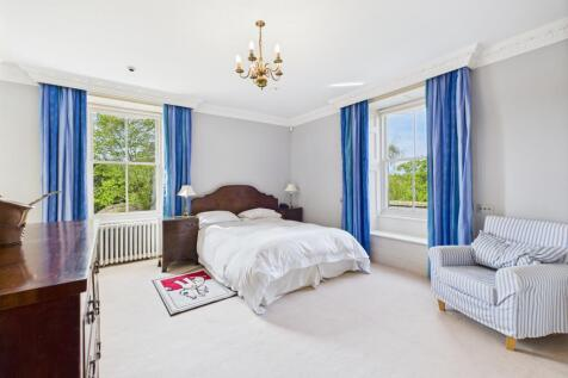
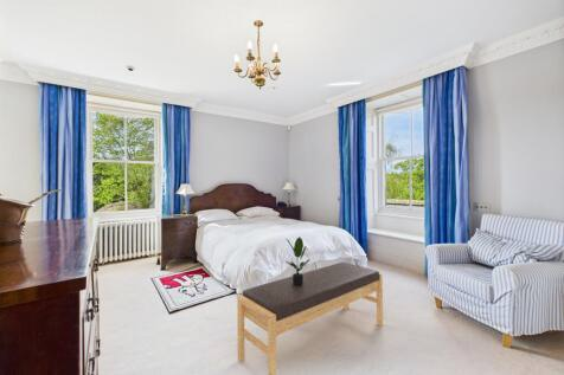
+ potted plant (293, 263)
+ bench (318, 309)
